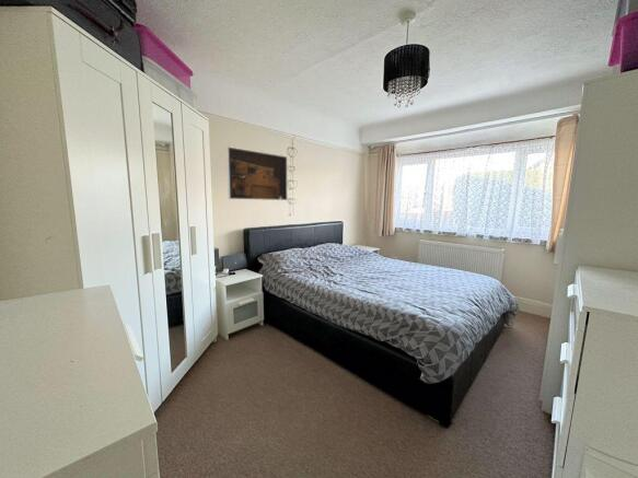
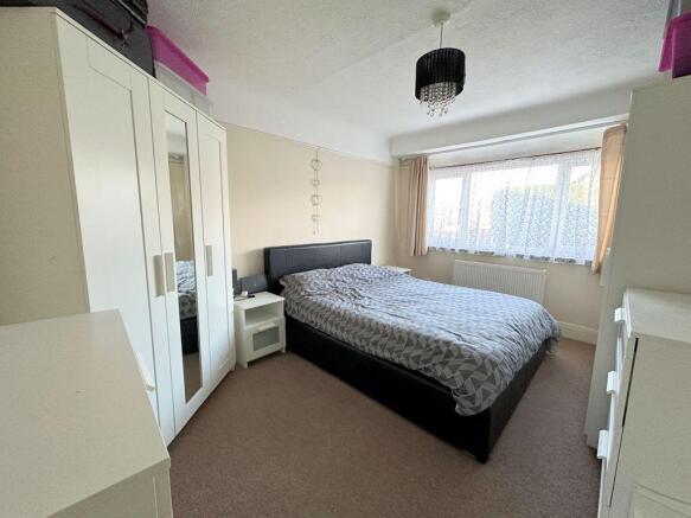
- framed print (259, 176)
